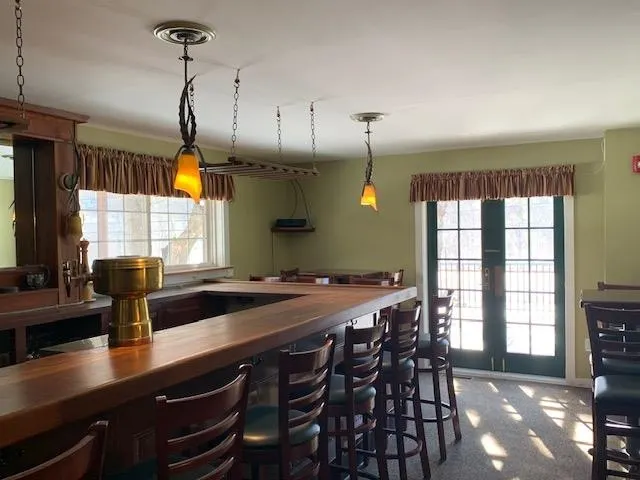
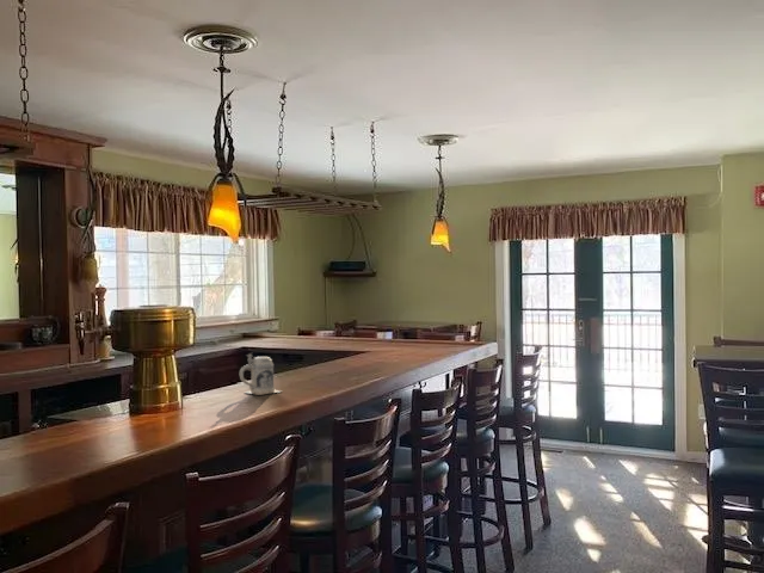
+ beer mug (261, 371)
